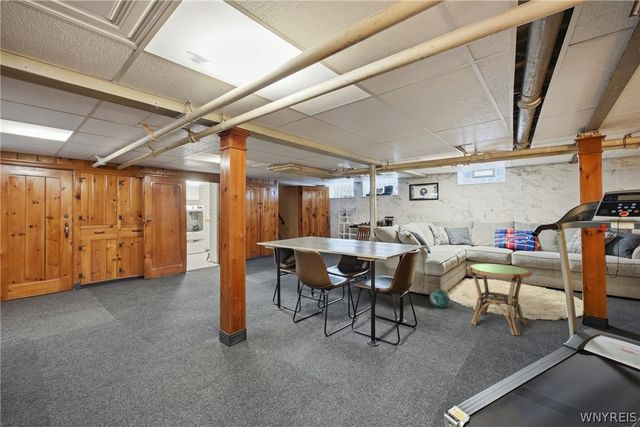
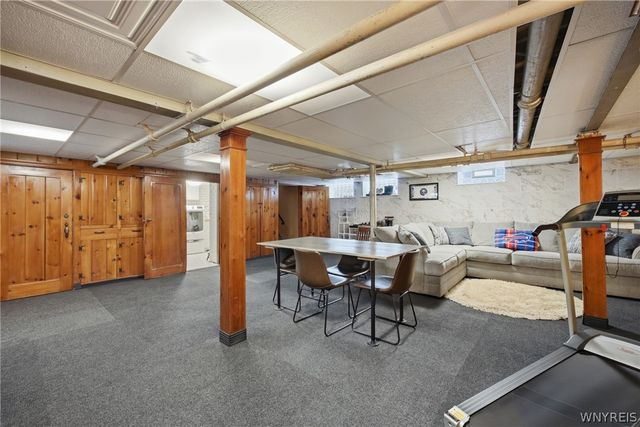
- ball (439, 298)
- side table (498, 296)
